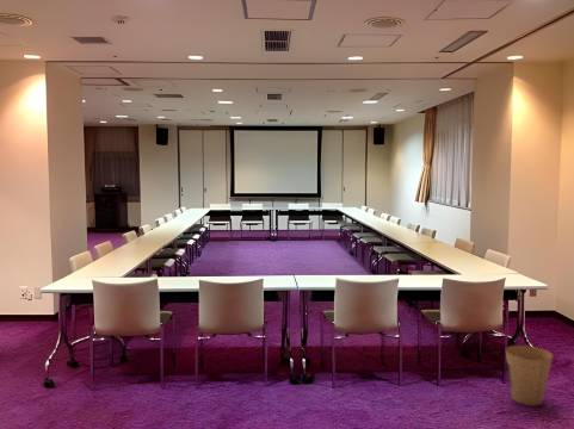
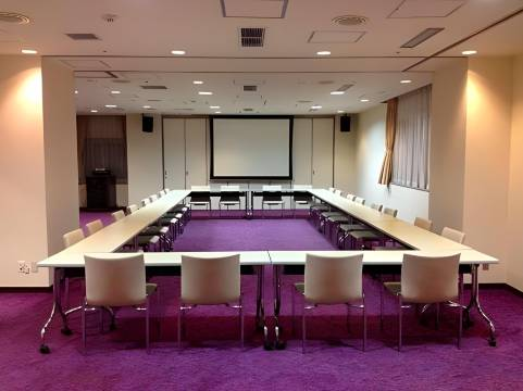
- trash can (527, 375)
